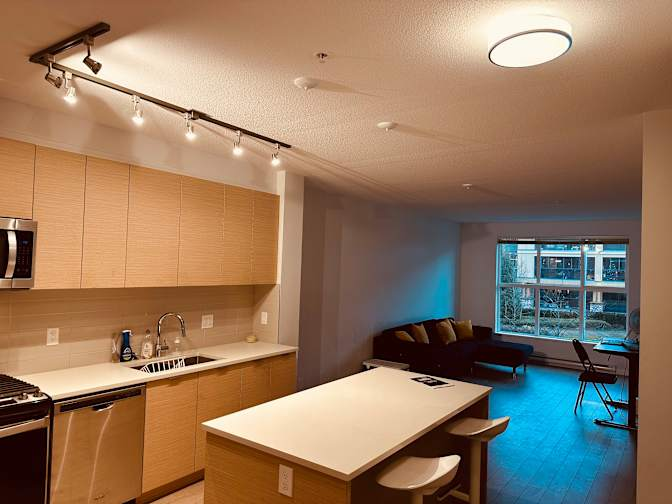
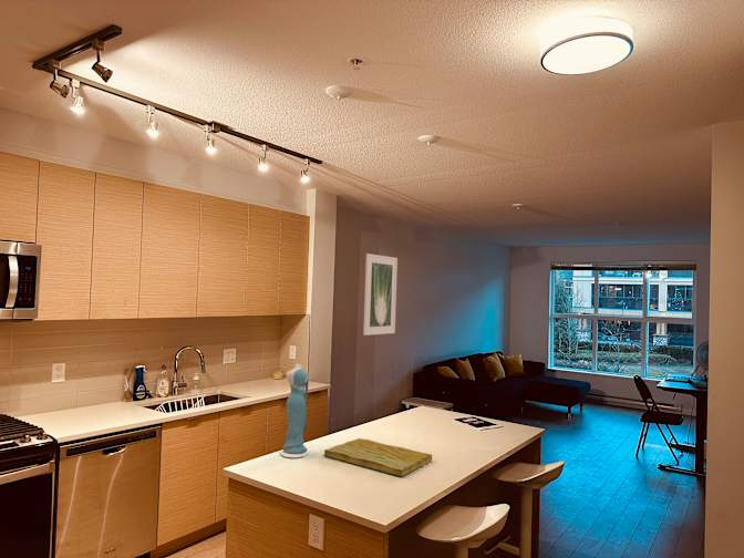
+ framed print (381, 294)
+ dress (296, 409)
+ cutting board (378, 454)
